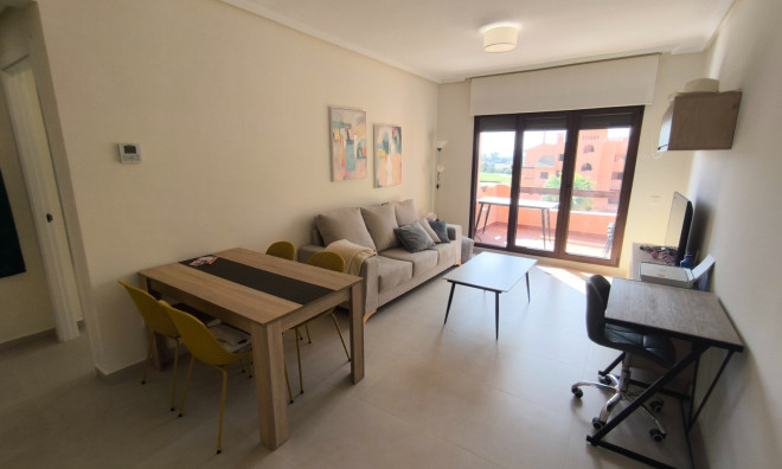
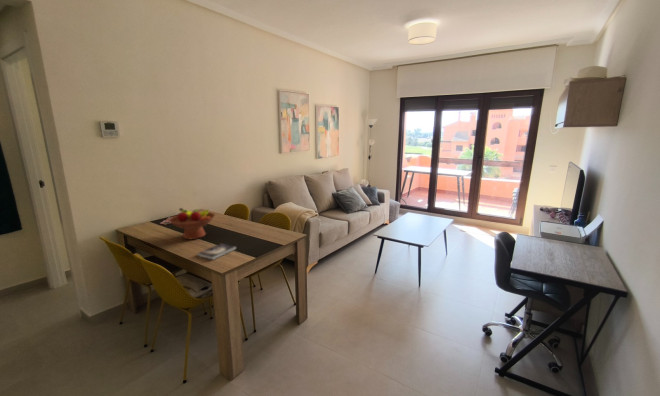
+ book (217, 250)
+ fruit bowl (193, 223)
